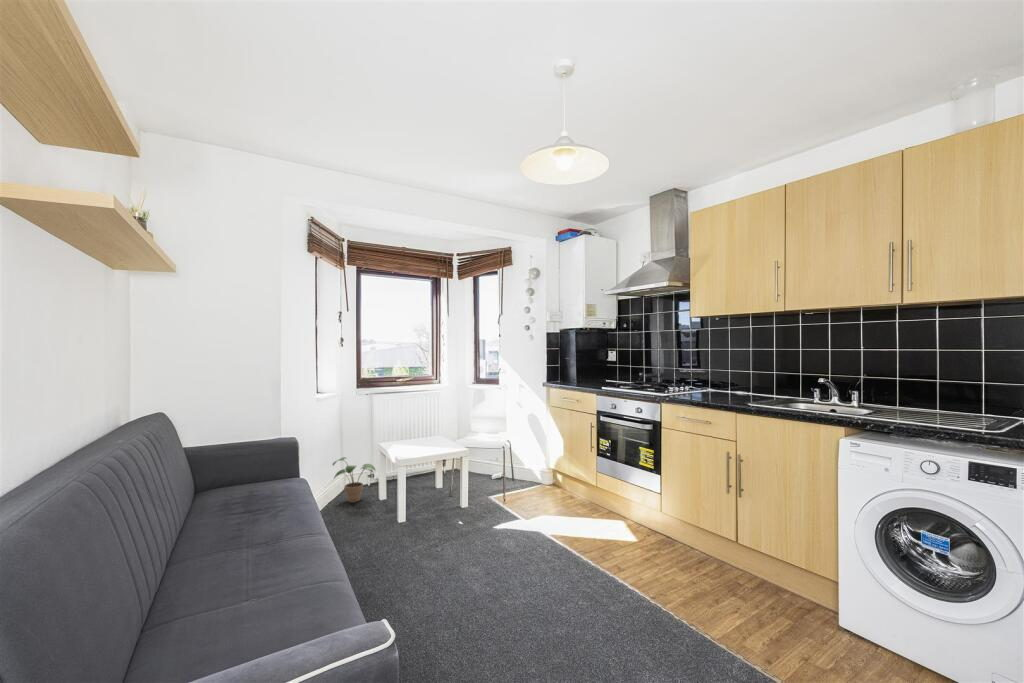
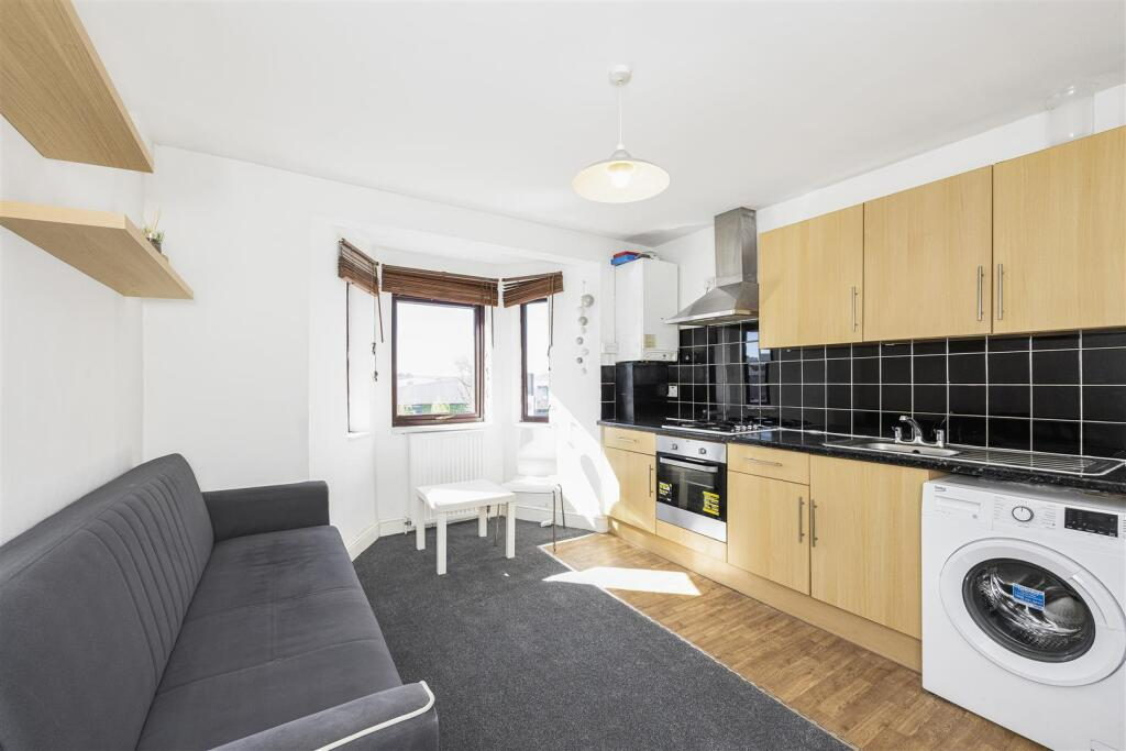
- potted plant (353, 479)
